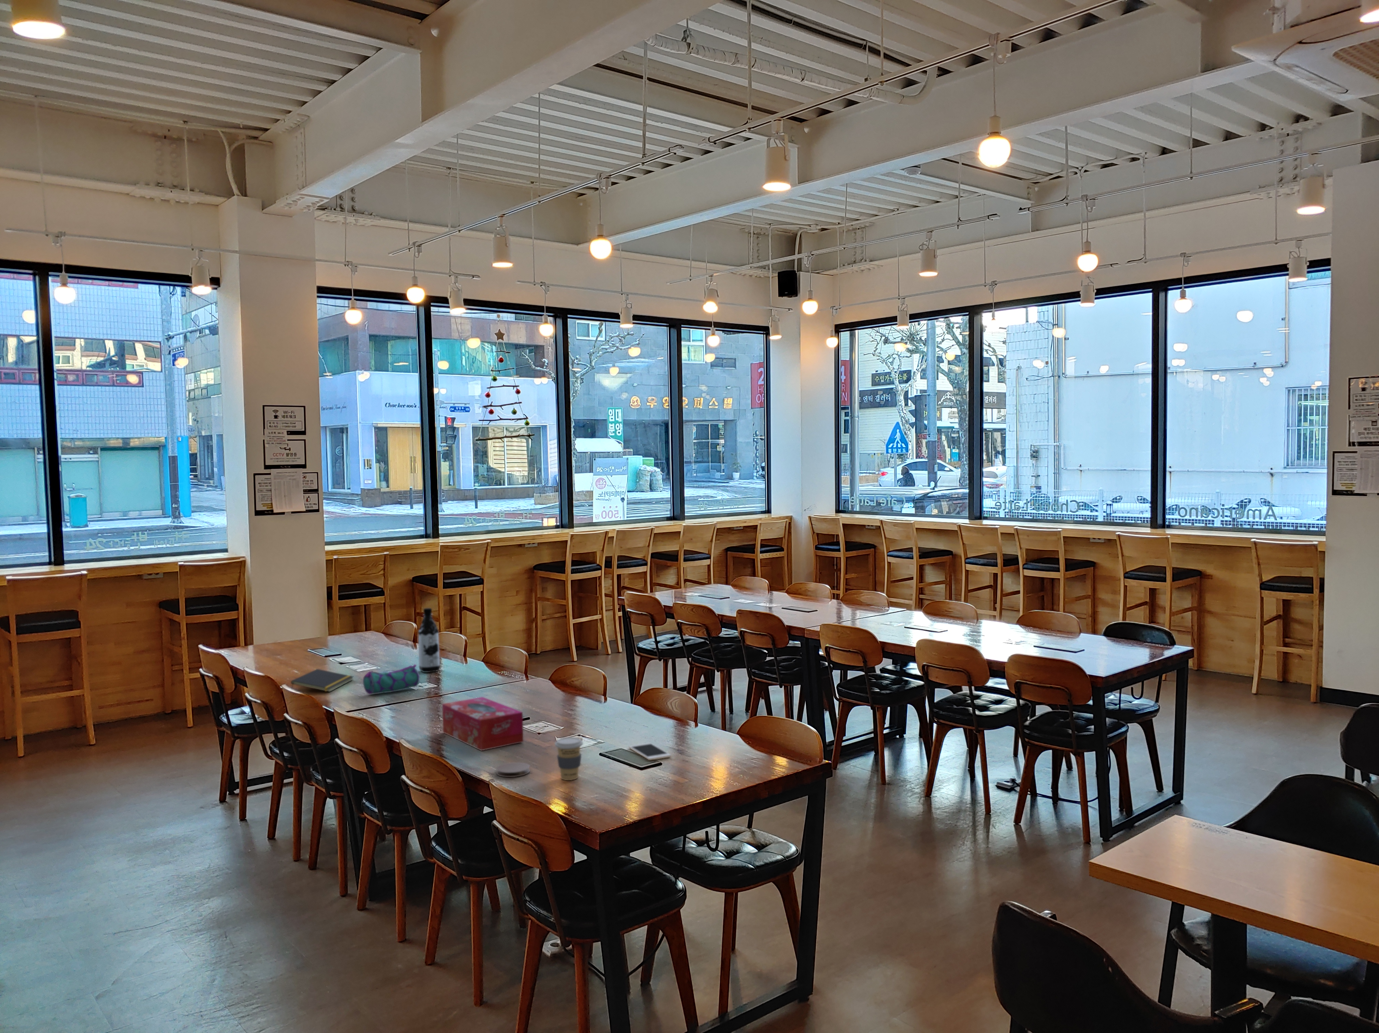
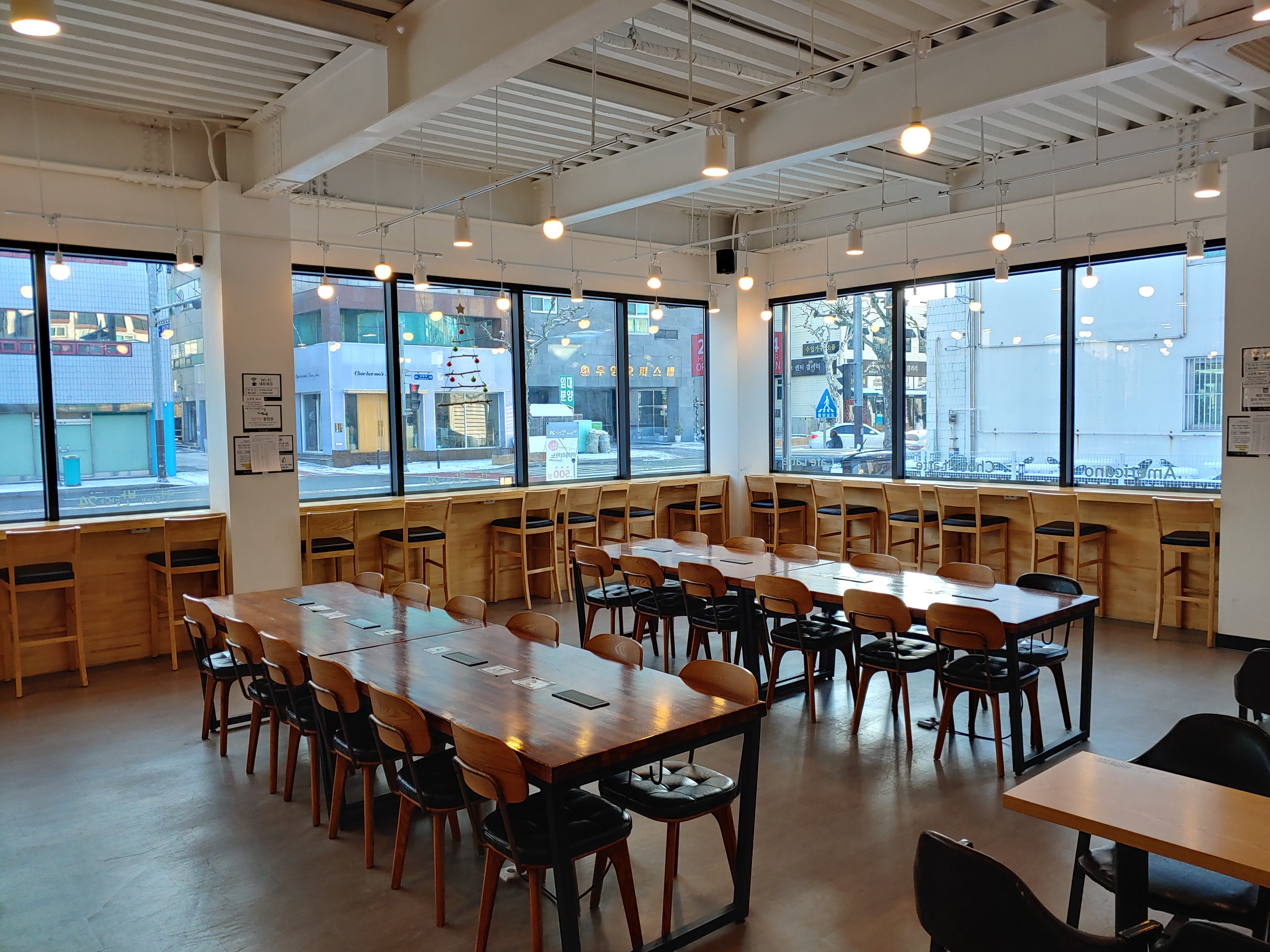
- coaster (513, 769)
- pencil case (392, 679)
- water bottle (428, 639)
- coffee cup (569, 758)
- tissue box (482, 723)
- cell phone (649, 751)
- notepad (322, 679)
